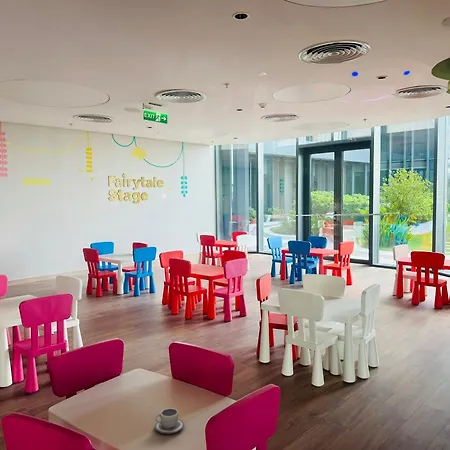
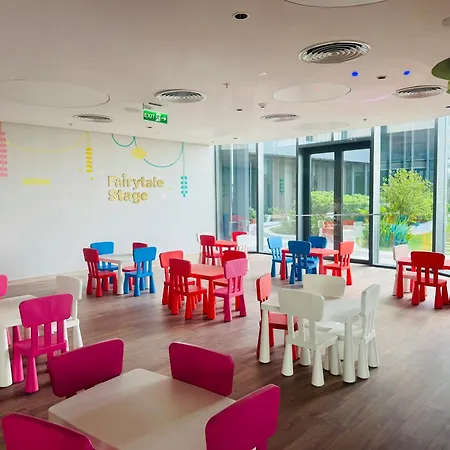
- cup (169, 419)
